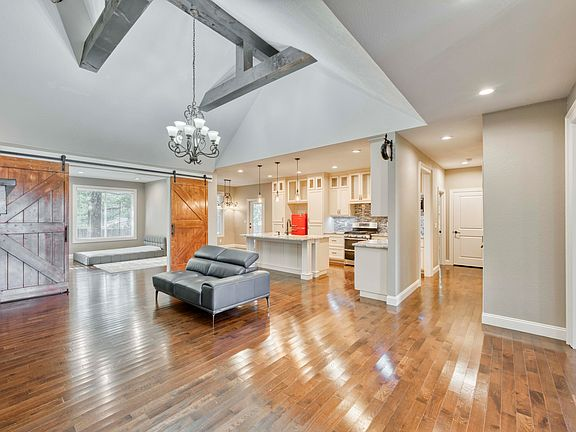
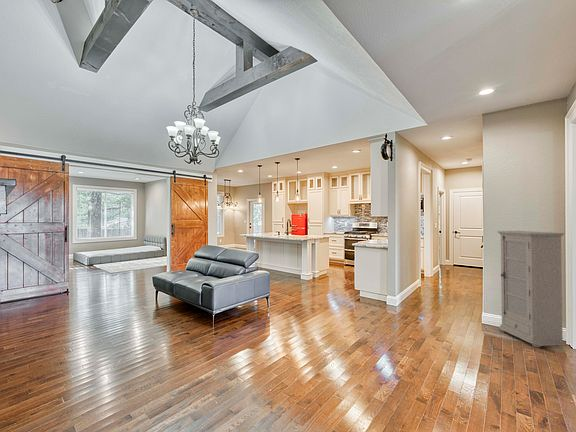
+ cabinet (529, 284)
